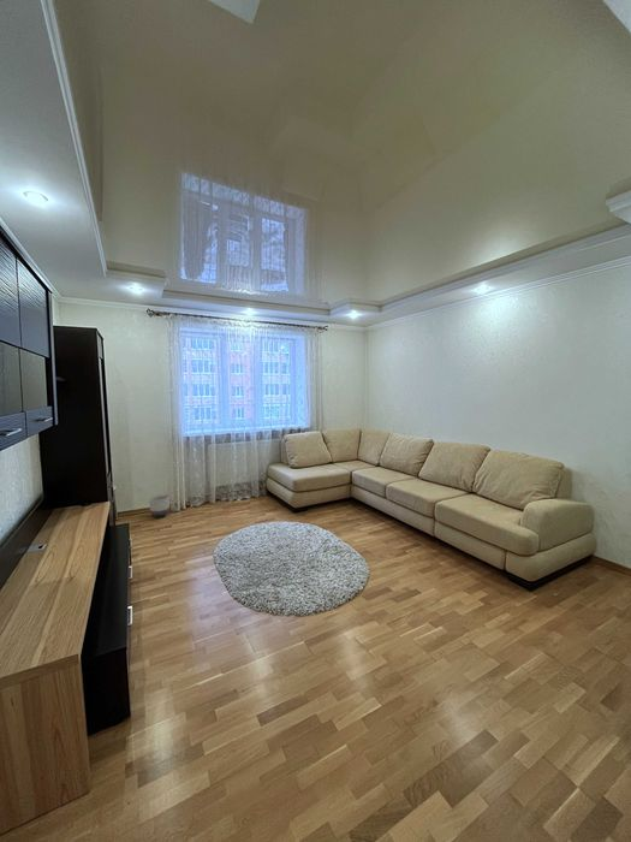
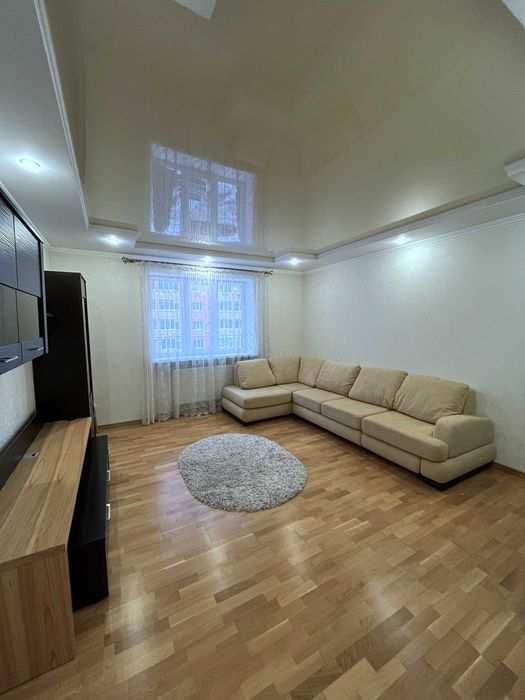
- planter (159, 506)
